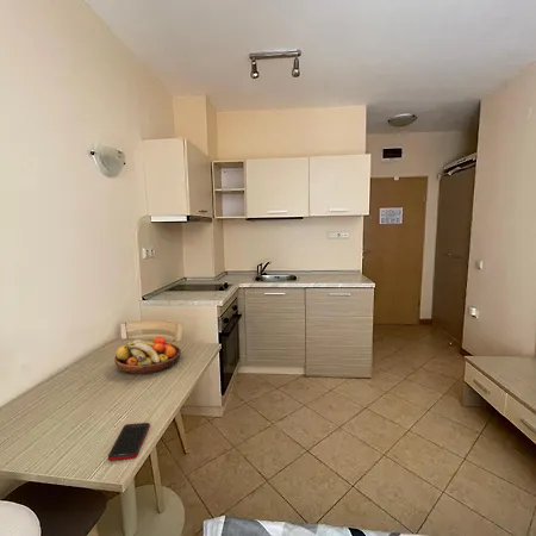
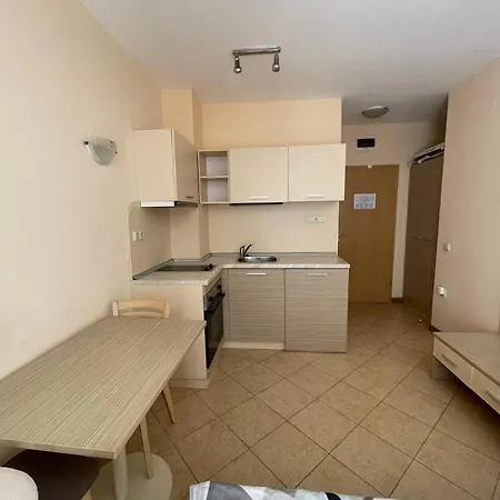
- cell phone (130, 440)
- fruit bowl (148, 350)
